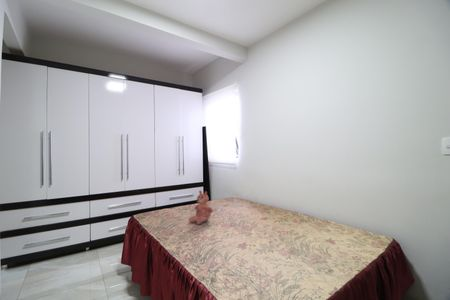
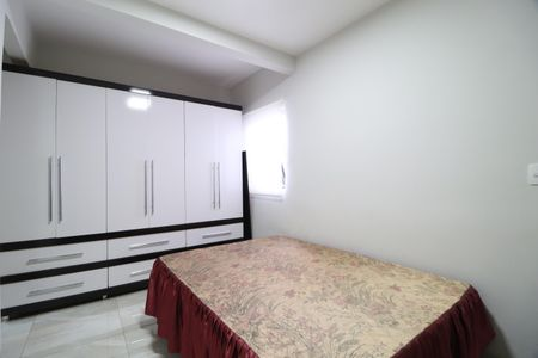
- teddy bear (200, 206)
